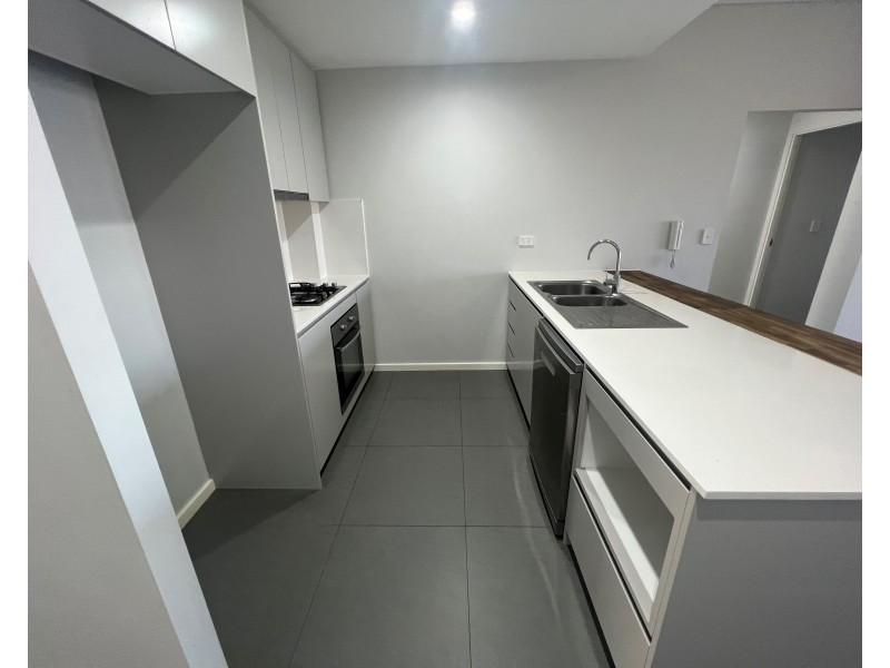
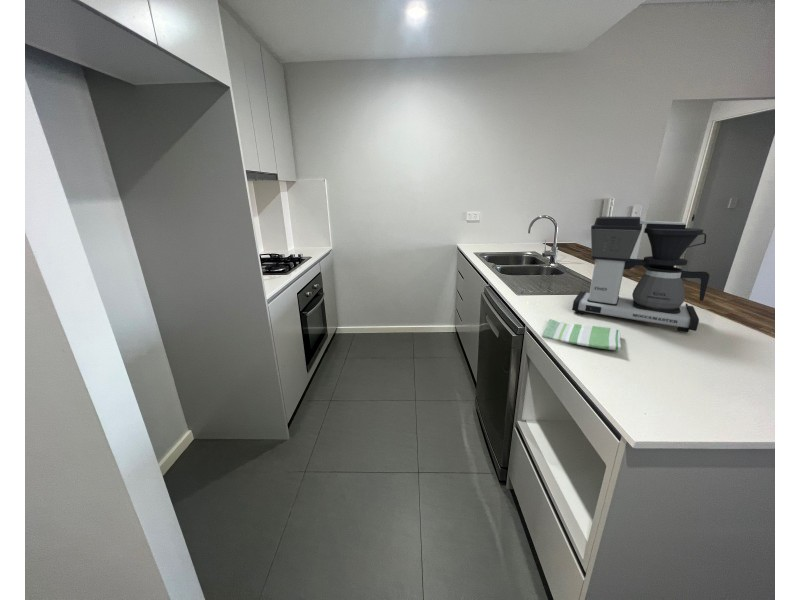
+ dish towel (581, 333)
+ coffee maker (640, 265)
